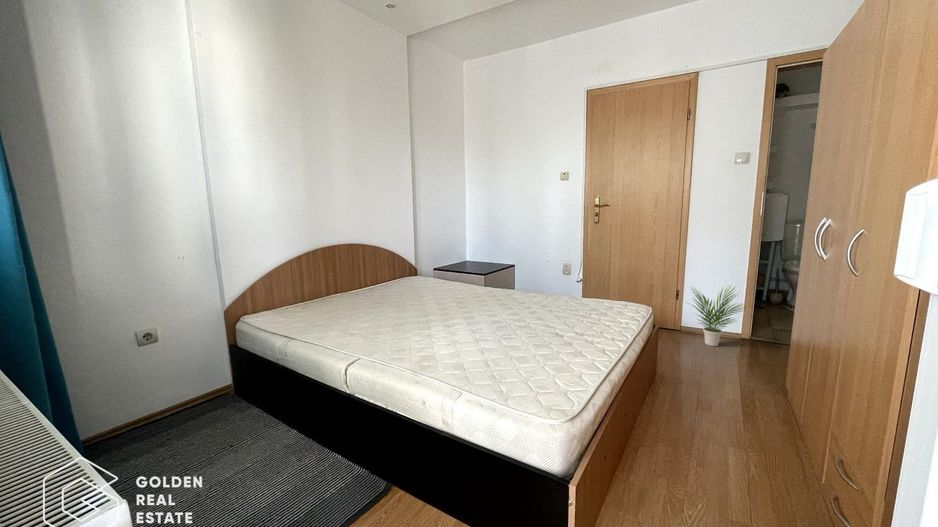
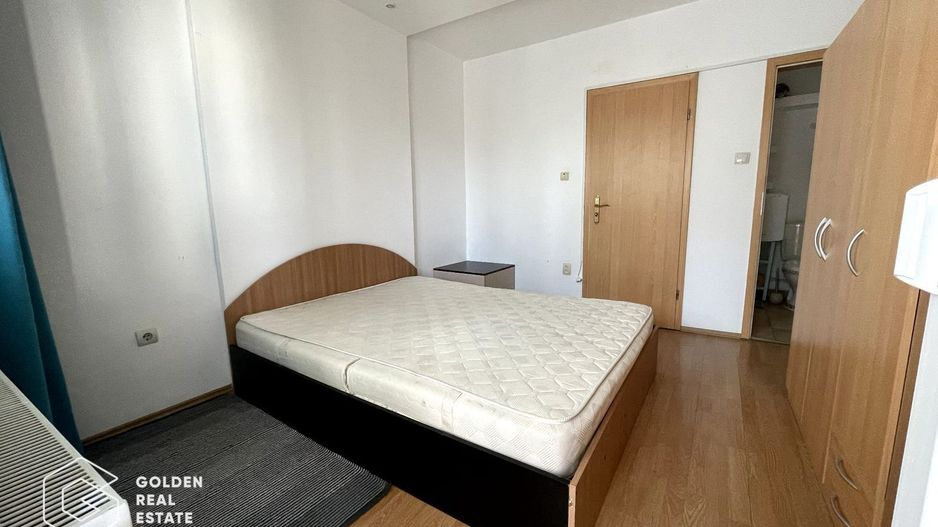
- potted plant (713, 315)
